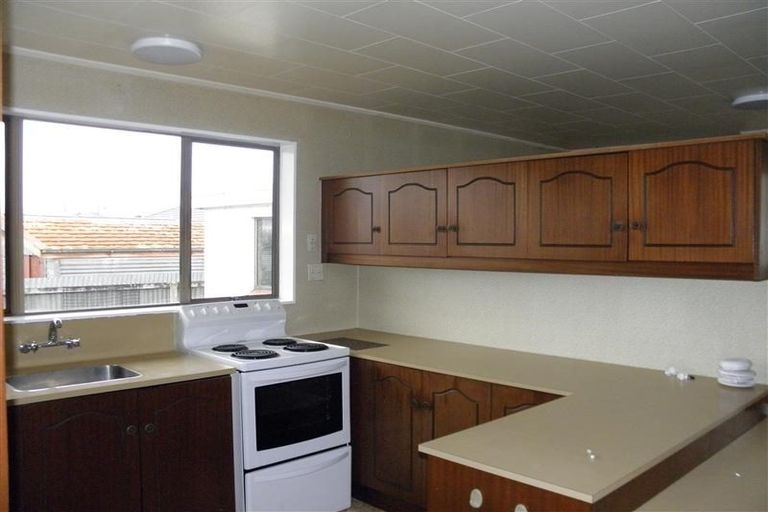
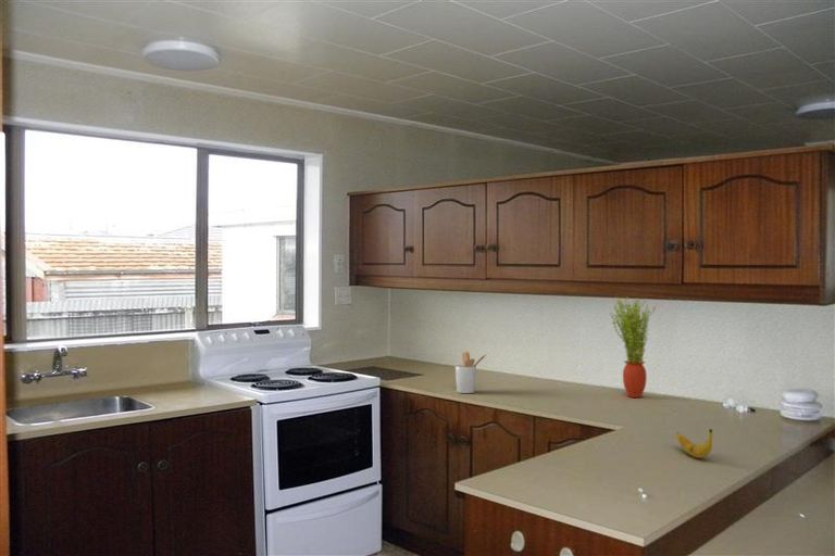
+ banana (693, 443)
+ potted plant (632, 345)
+ utensil holder (471, 371)
